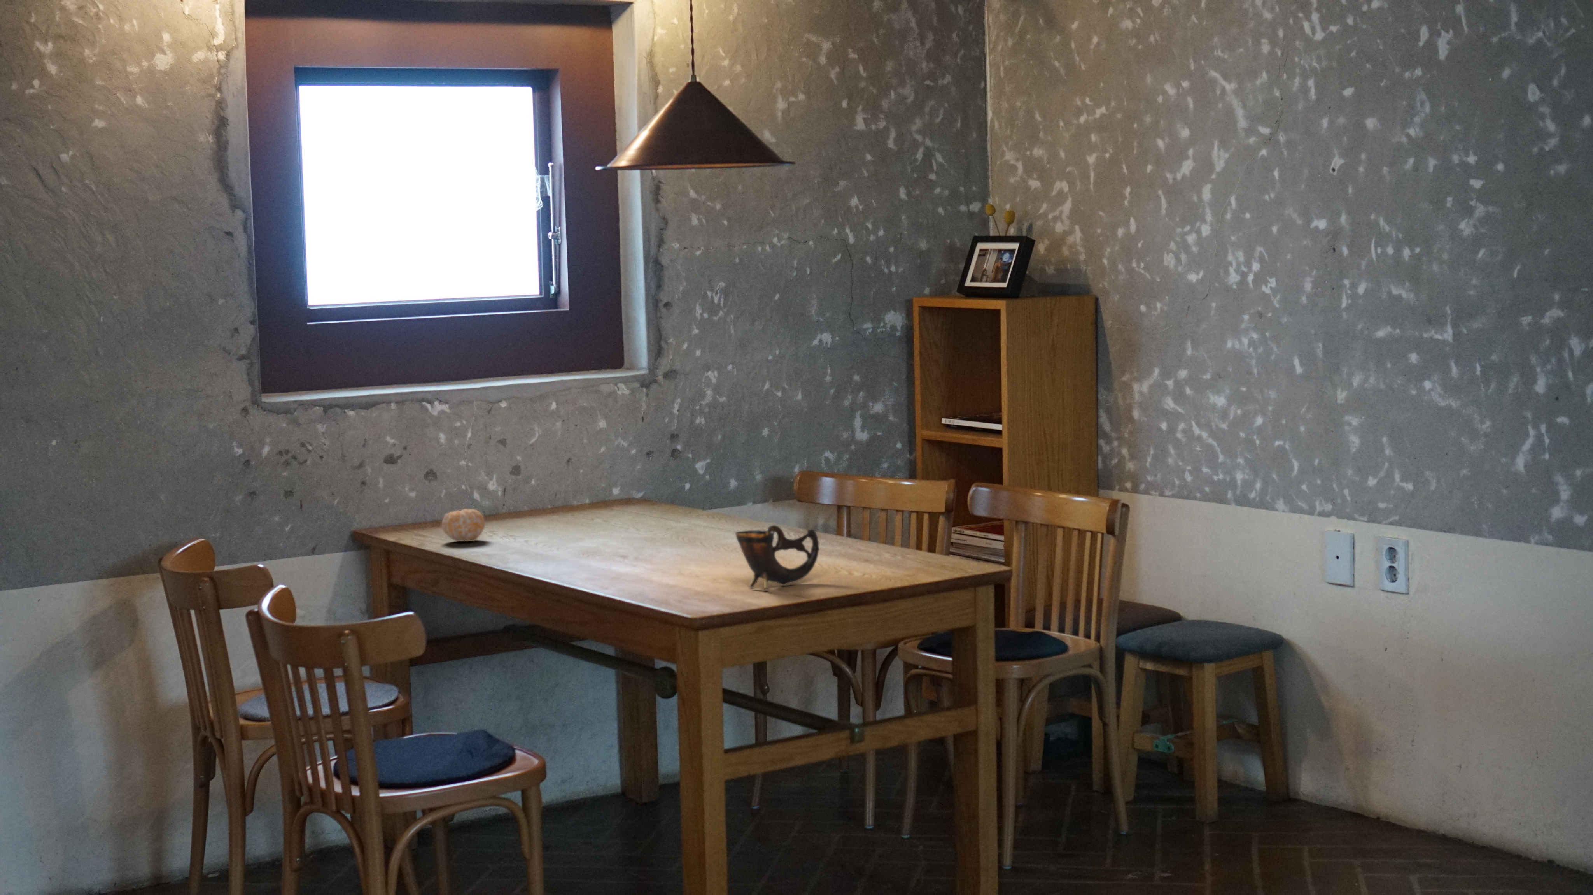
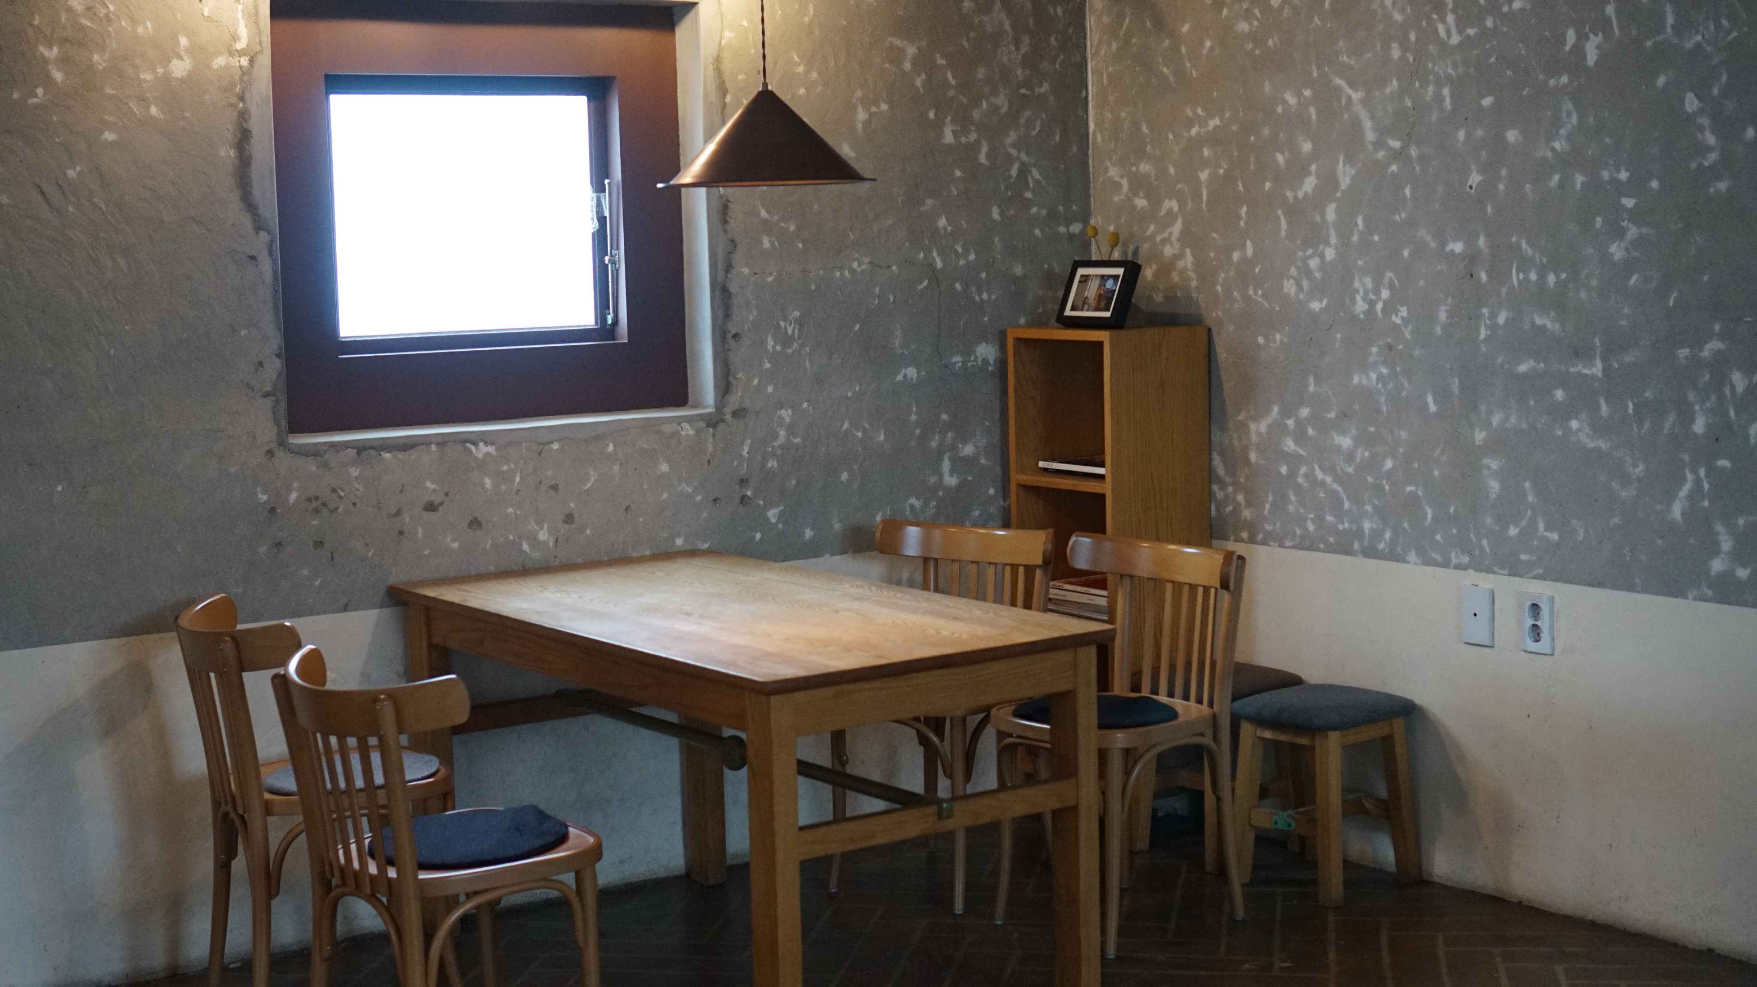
- cup (778, 551)
- fruit (464, 525)
